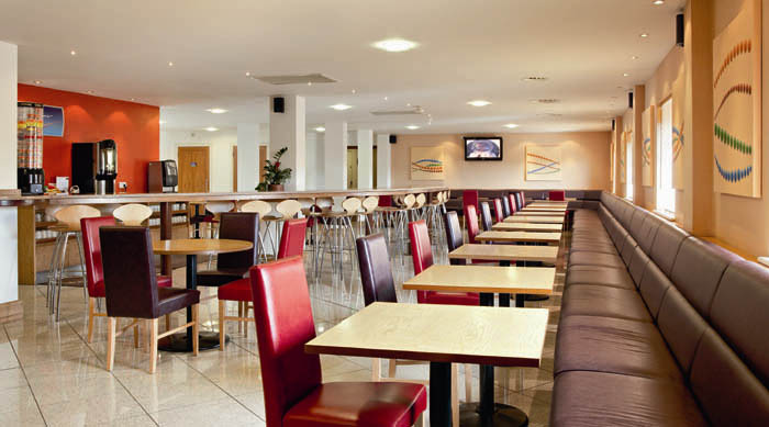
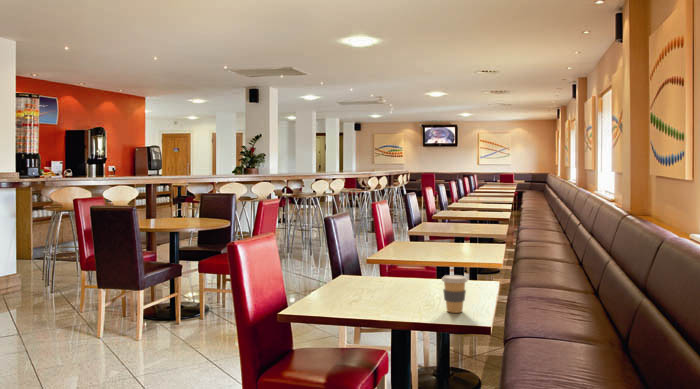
+ coffee cup (454, 293)
